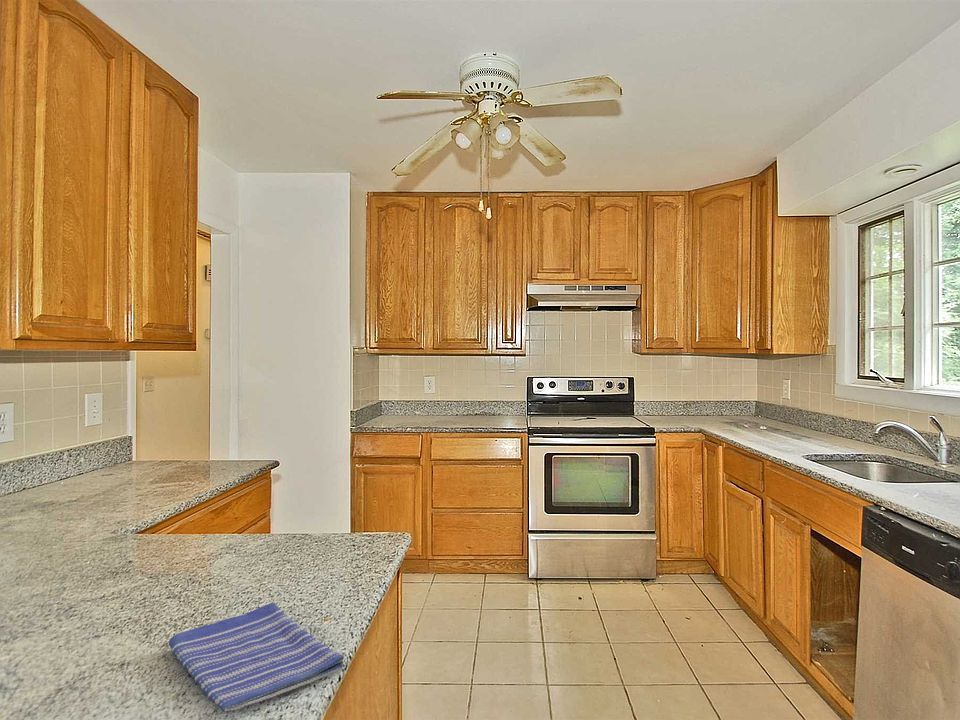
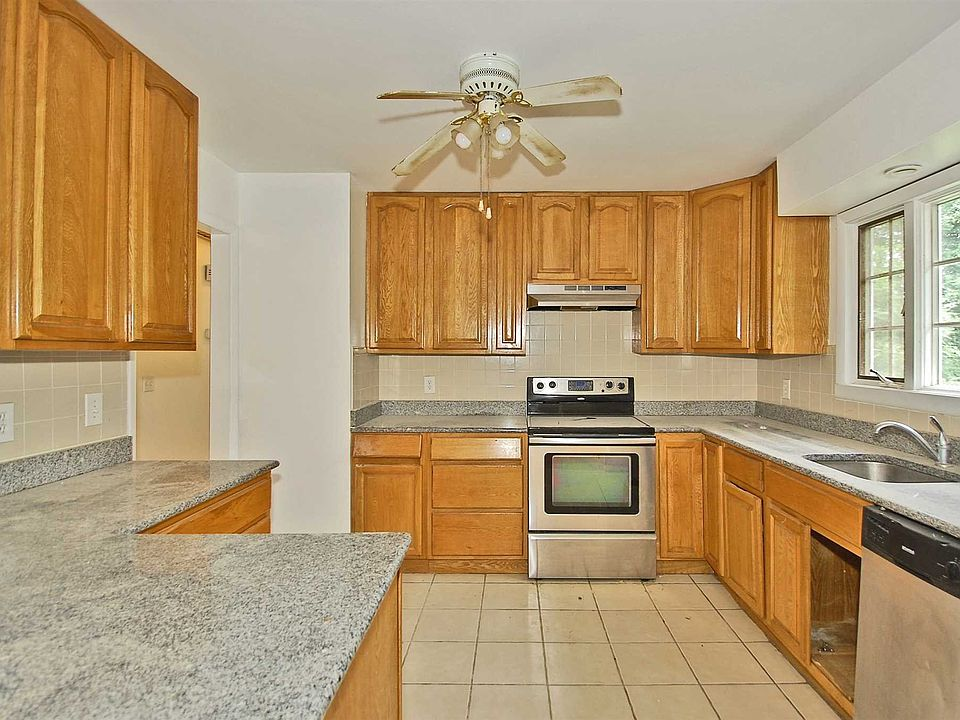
- dish towel (253, 649)
